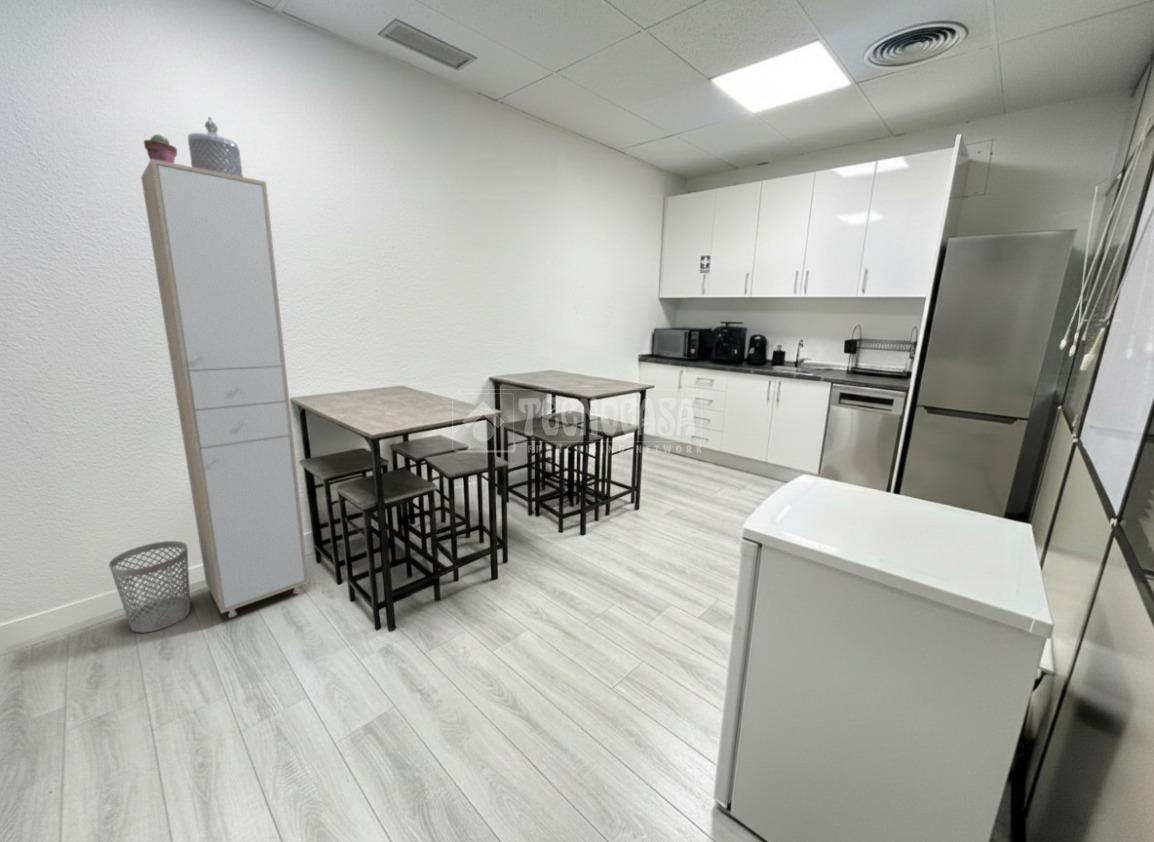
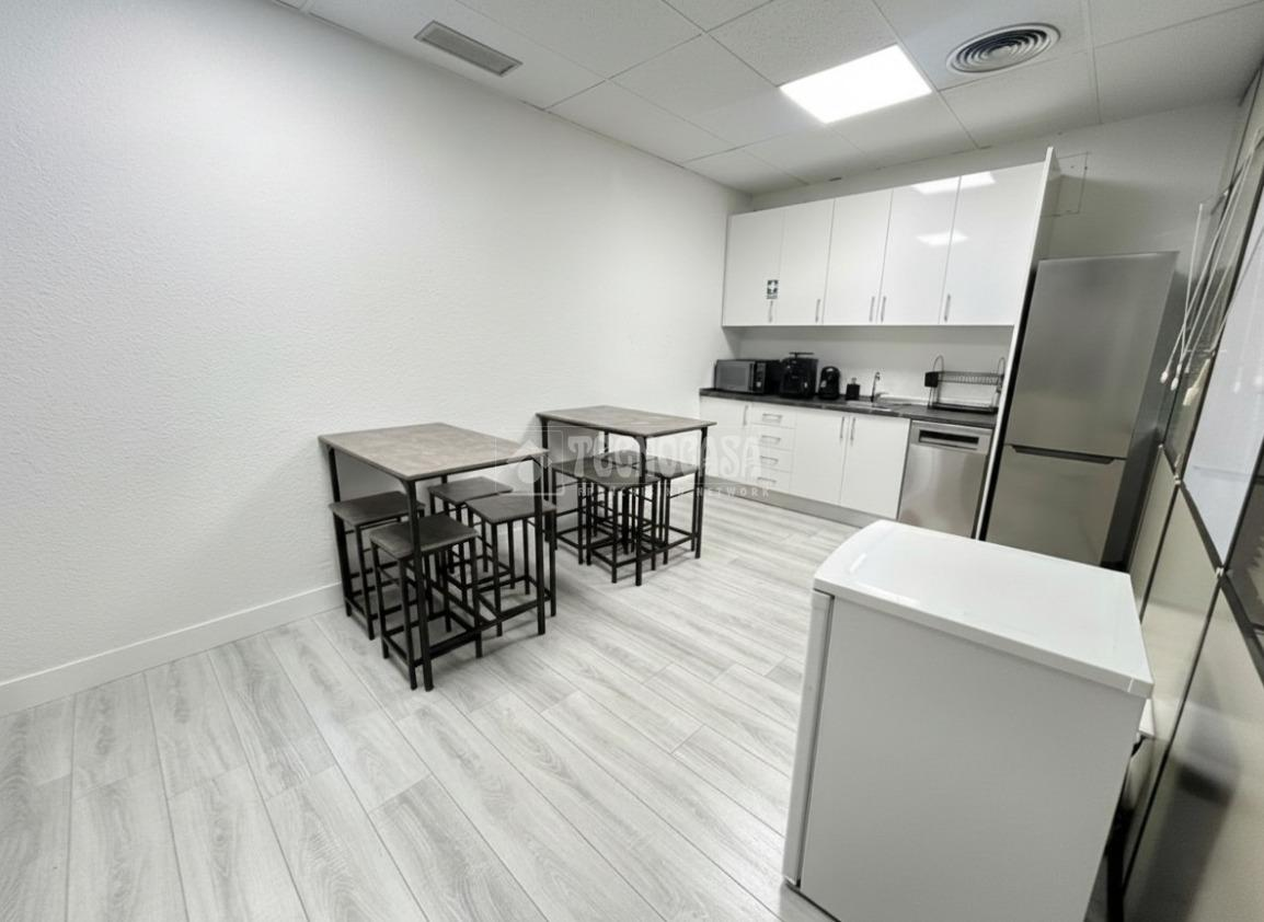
- decorative jar (215, 151)
- wastebasket (155, 587)
- cabinet (234, 405)
- potted succulent (161, 151)
